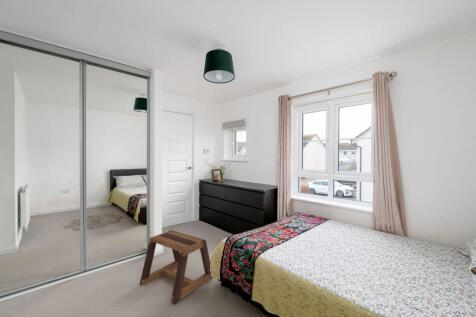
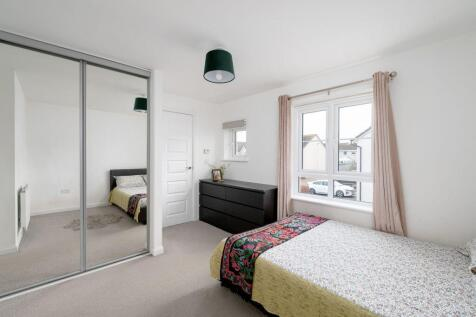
- stool (177, 259)
